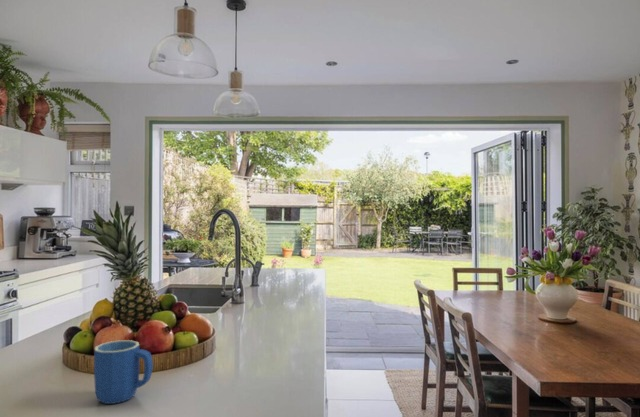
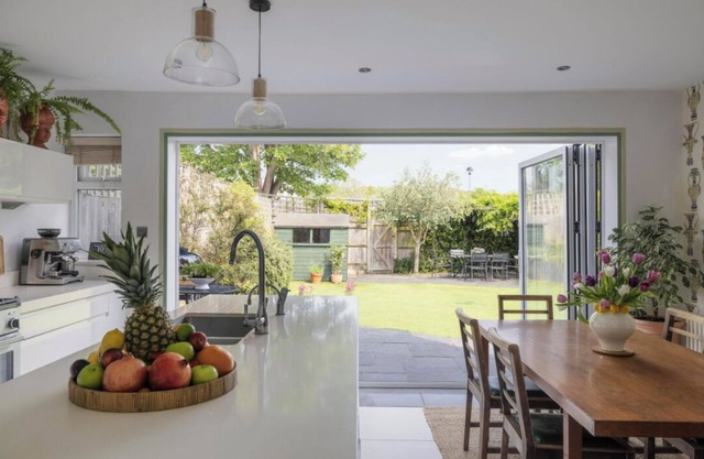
- mug (121, 371)
